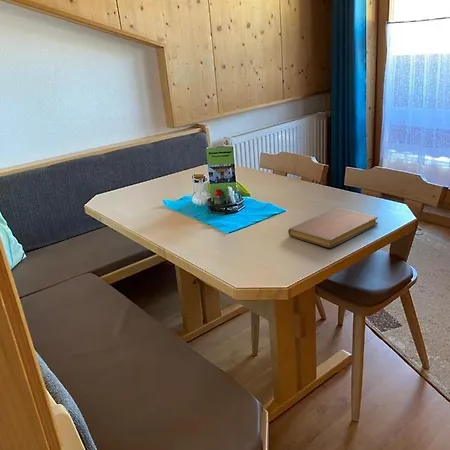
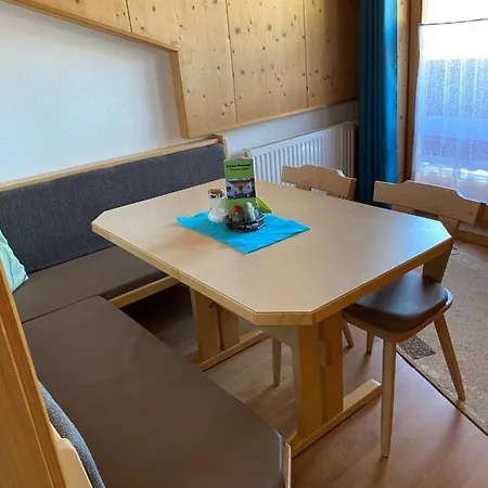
- notebook (333, 226)
